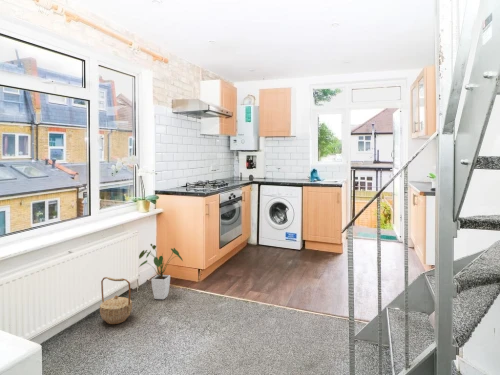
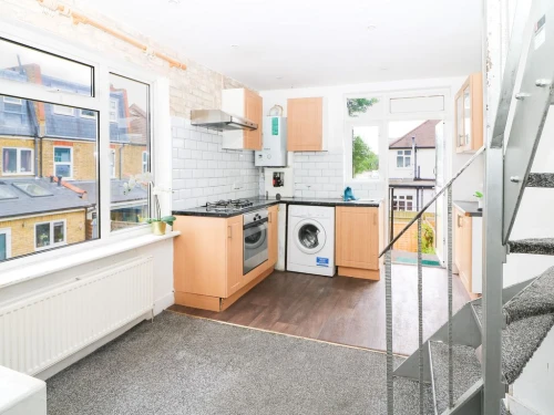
- house plant (161, 270)
- basket (115, 298)
